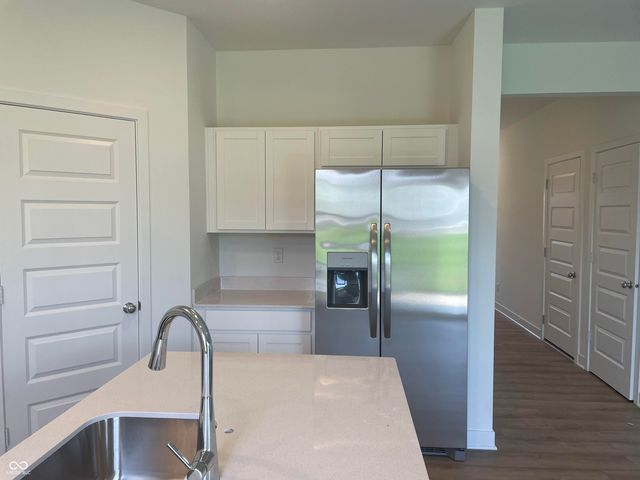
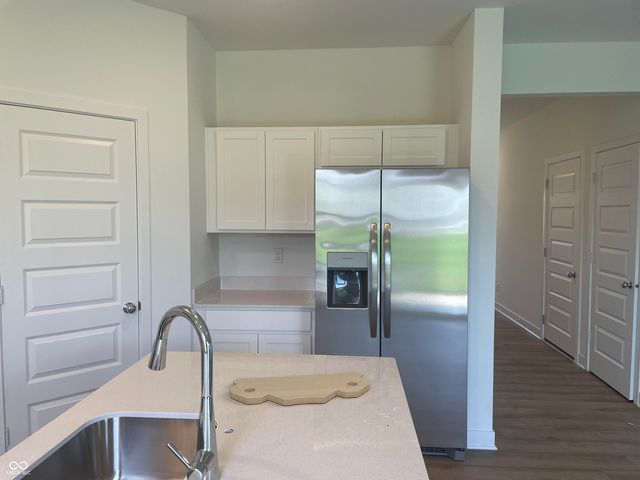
+ cutting board (301, 388)
